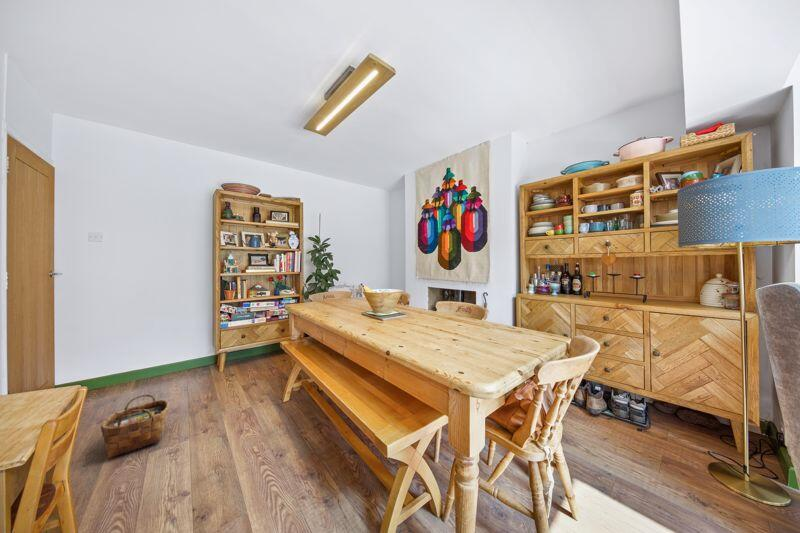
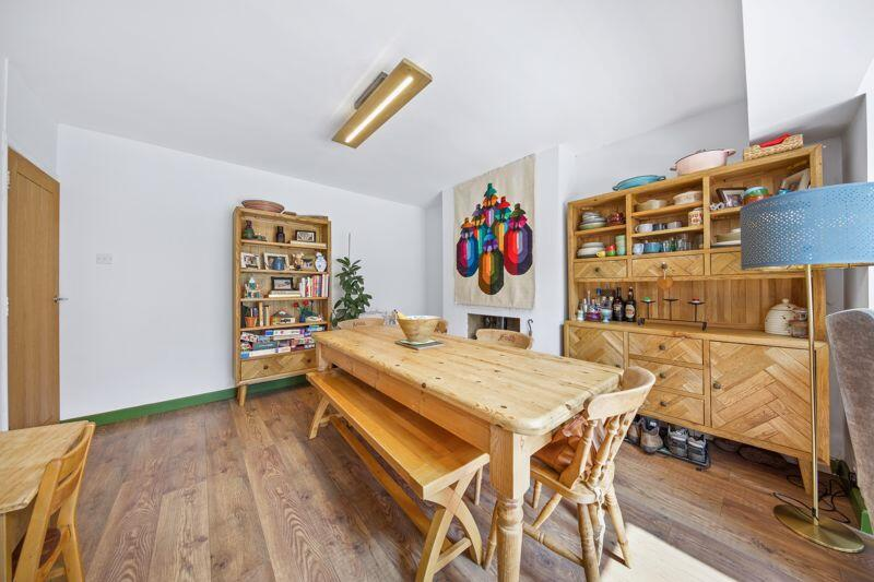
- woven basket (137, 419)
